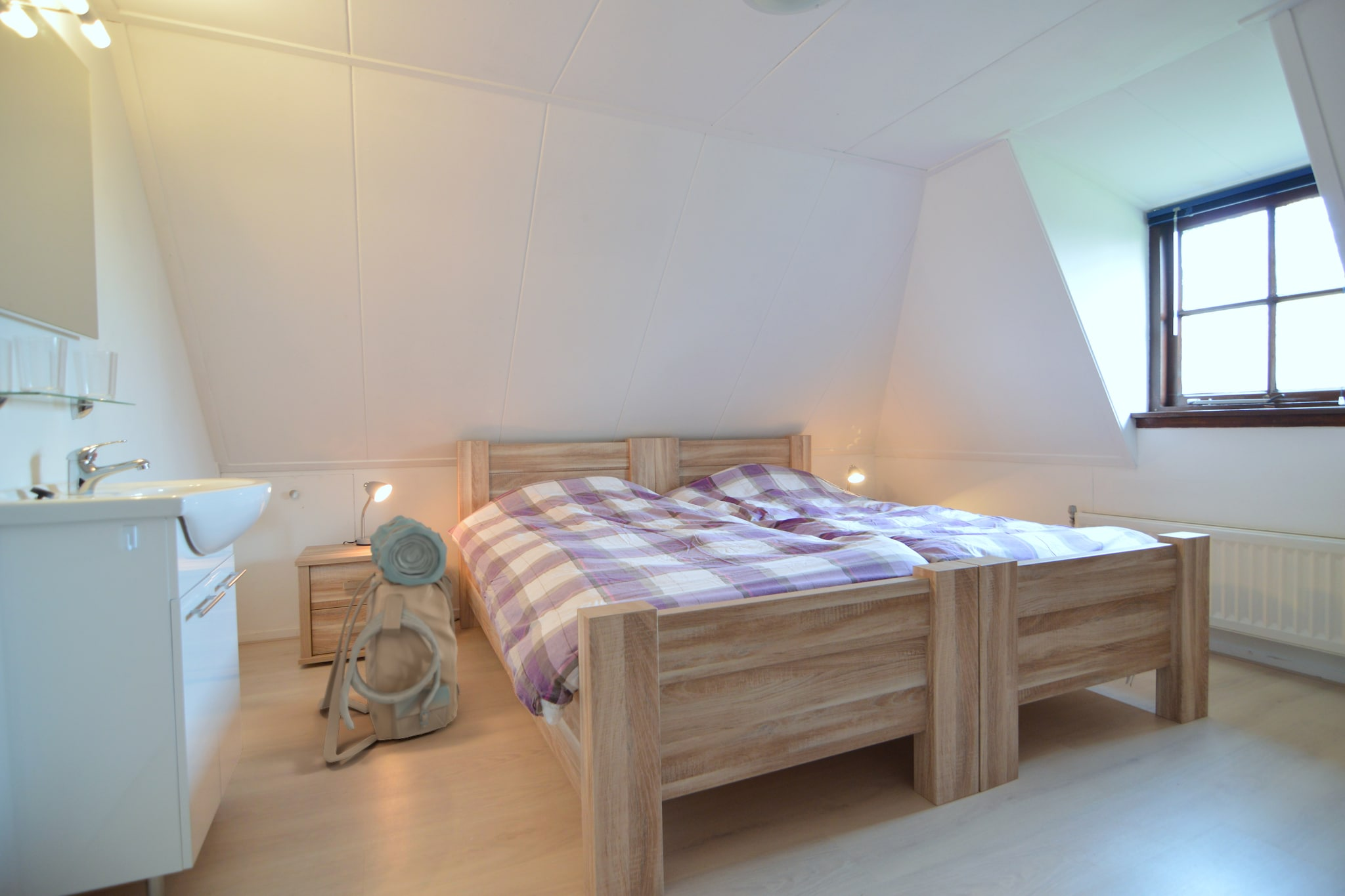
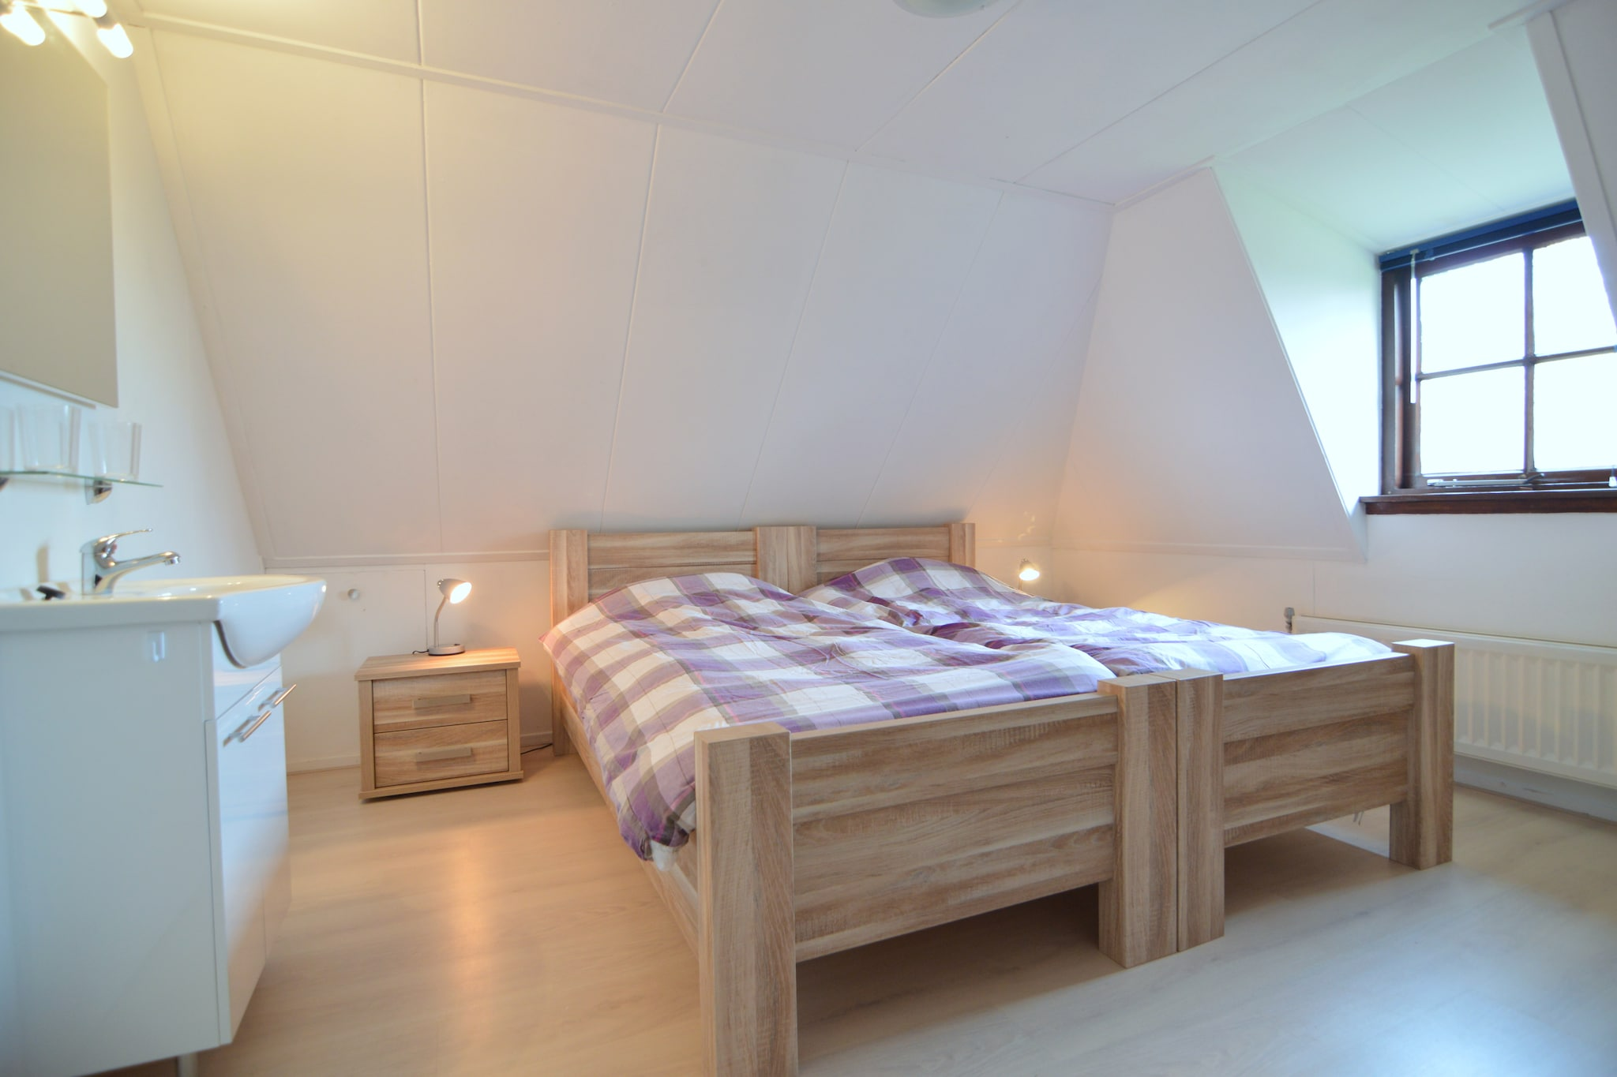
- backpack (390, 620)
